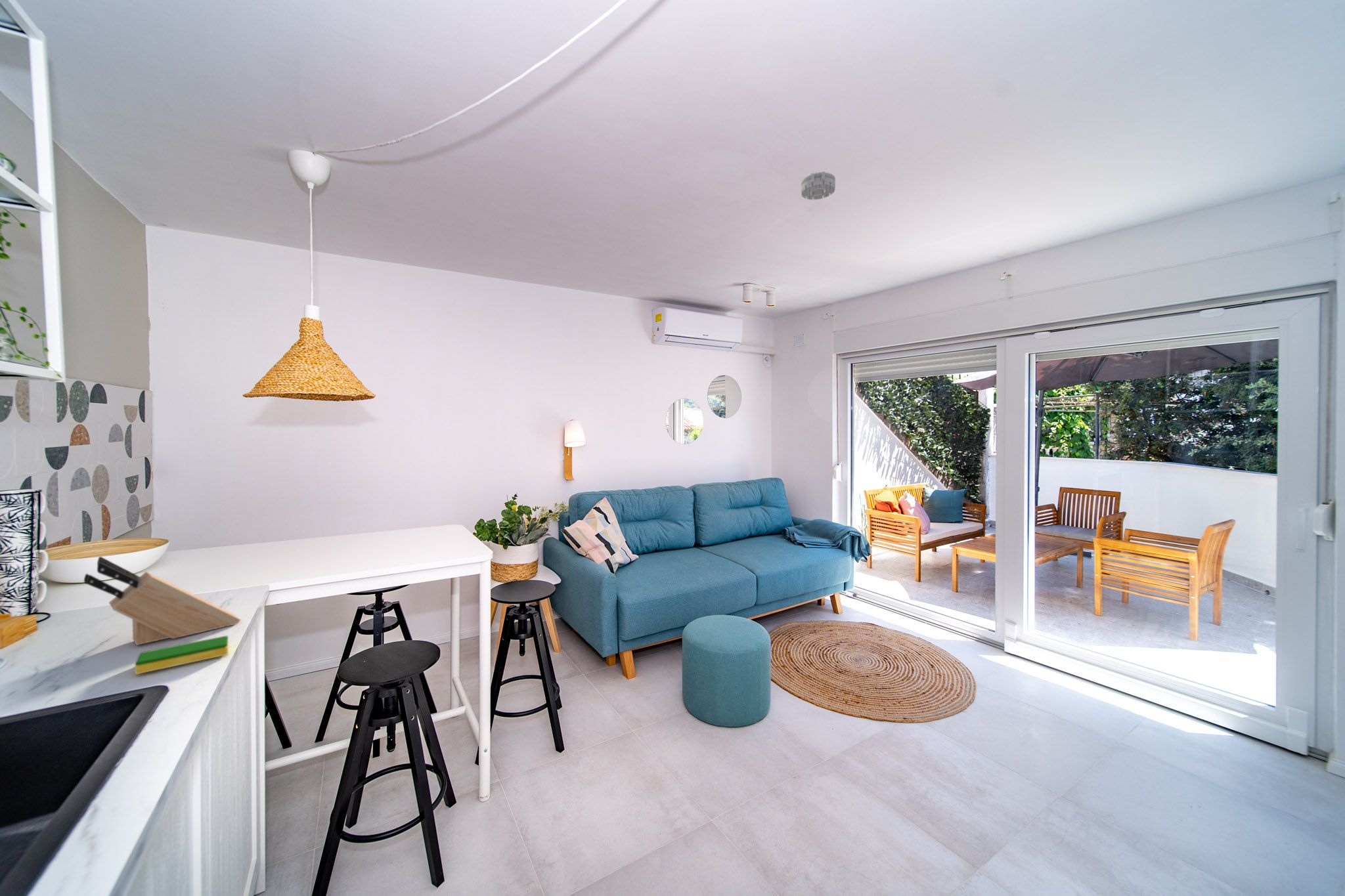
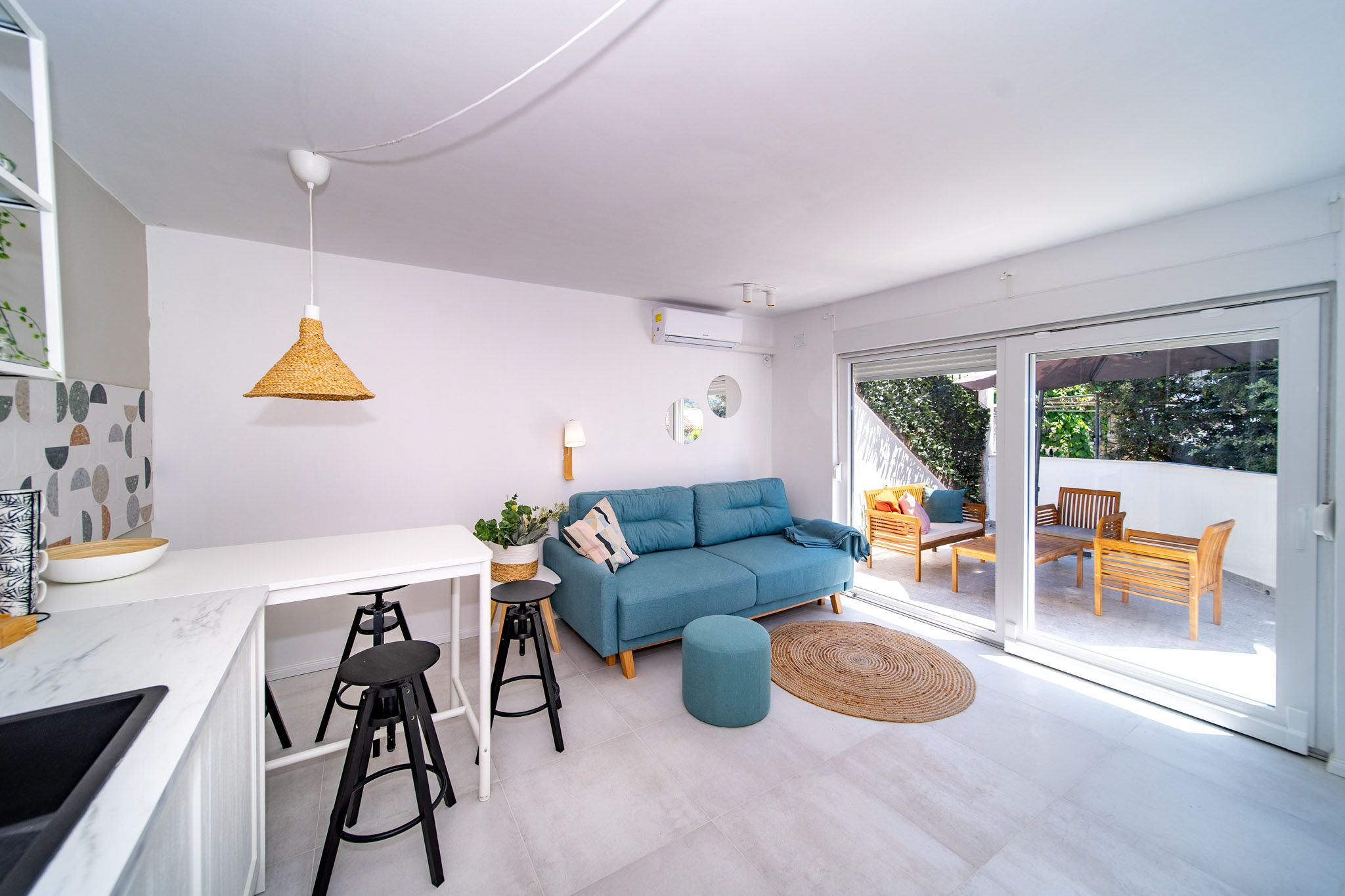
- knife block (166, 593)
- dish sponge (185, 653)
- smoke detector (818, 185)
